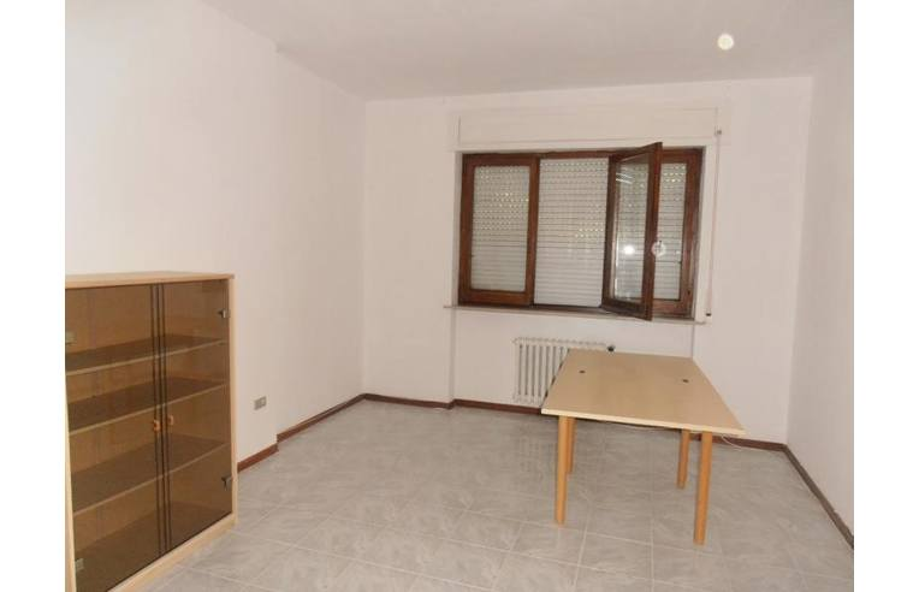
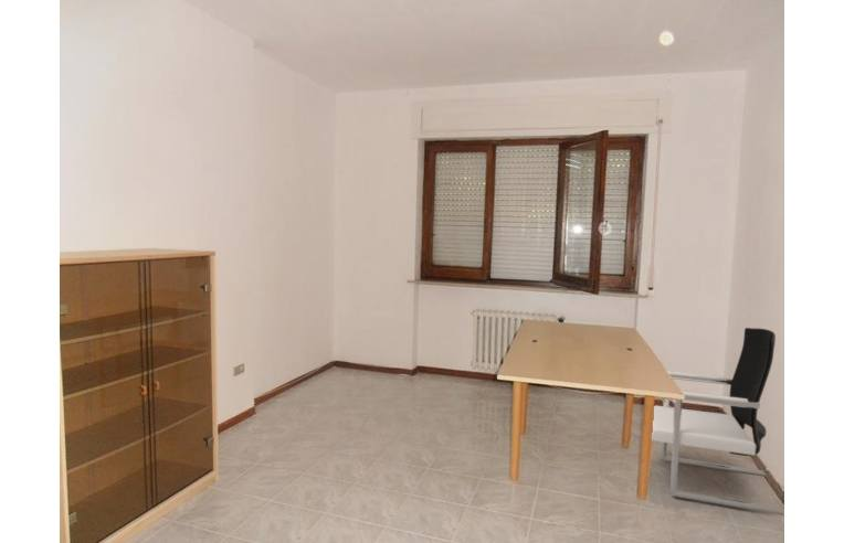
+ office chair (721, 404)
